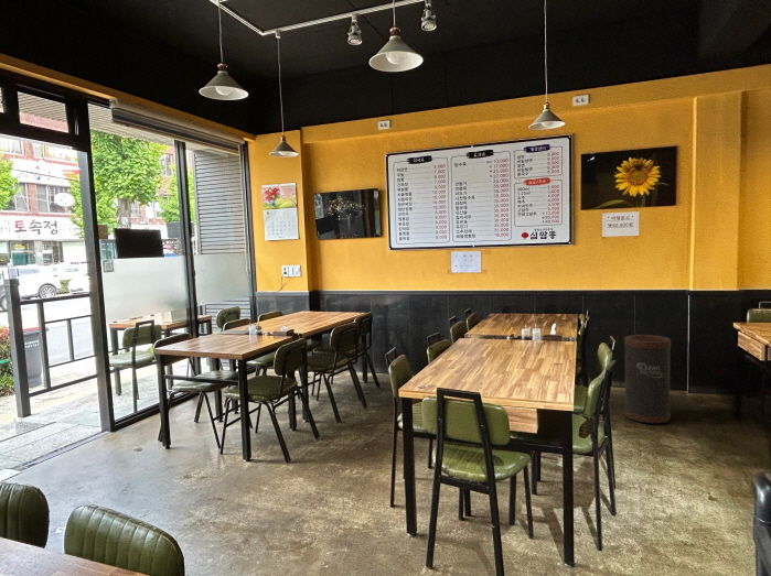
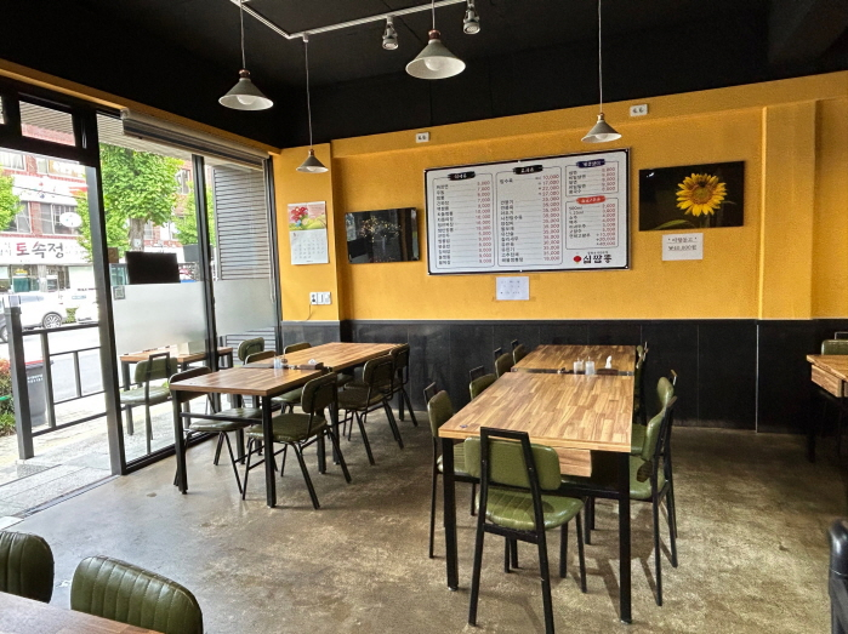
- trash can (646, 378)
